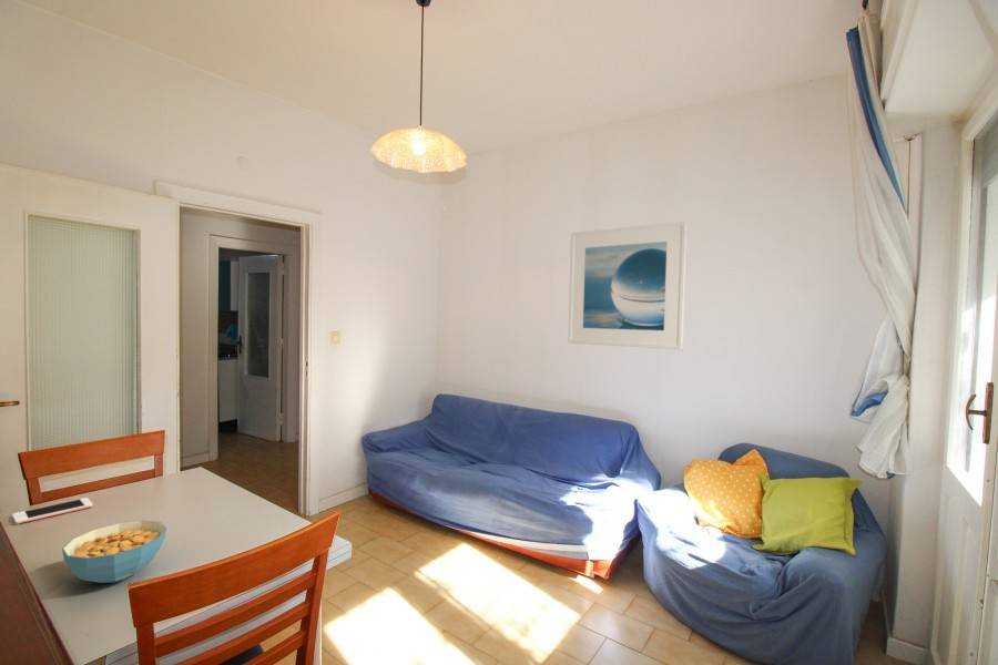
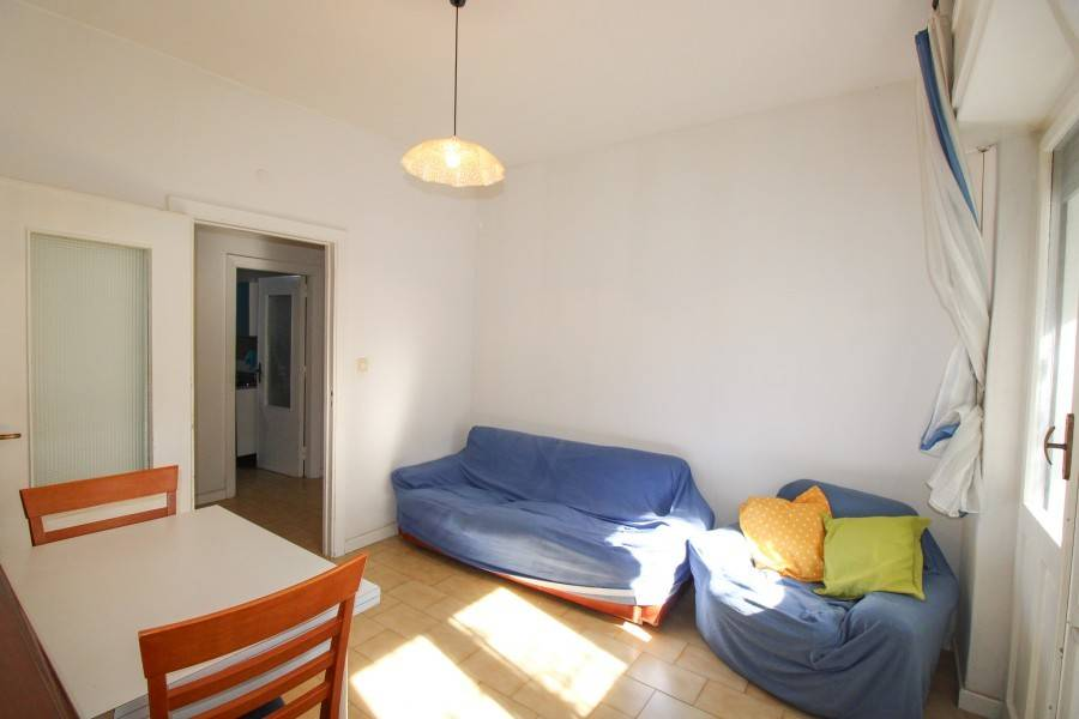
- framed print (622, 287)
- cereal bowl (116, 556)
- cell phone (53, 510)
